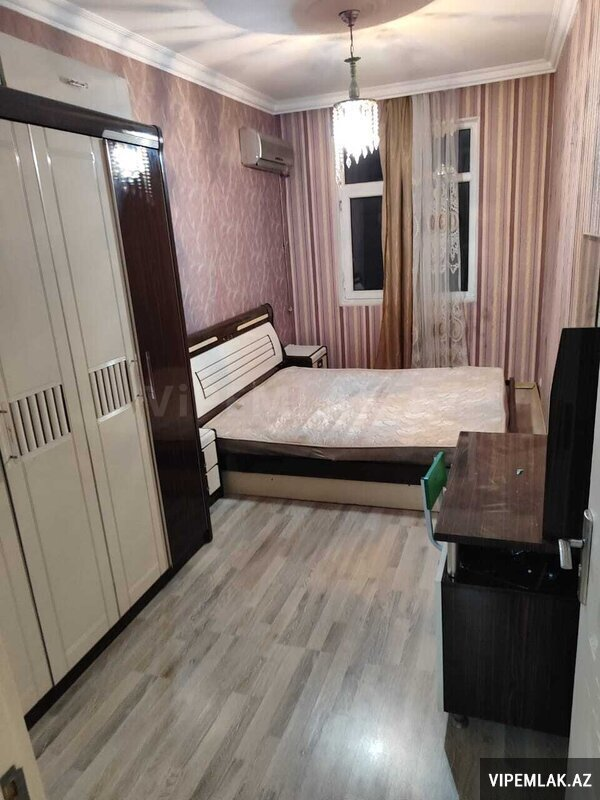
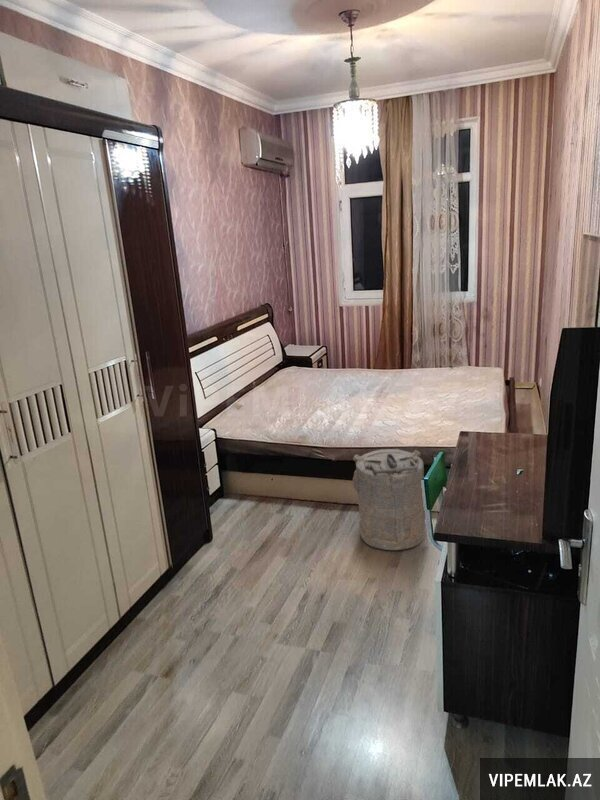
+ laundry hamper (387, 493)
